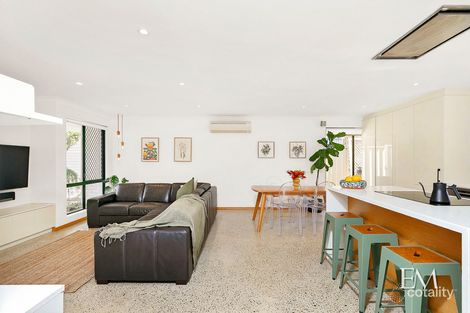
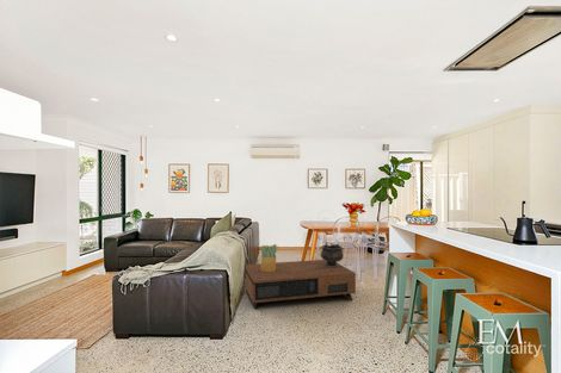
+ potted plant (269, 256)
+ vessel (332, 253)
+ coffee table (296, 281)
